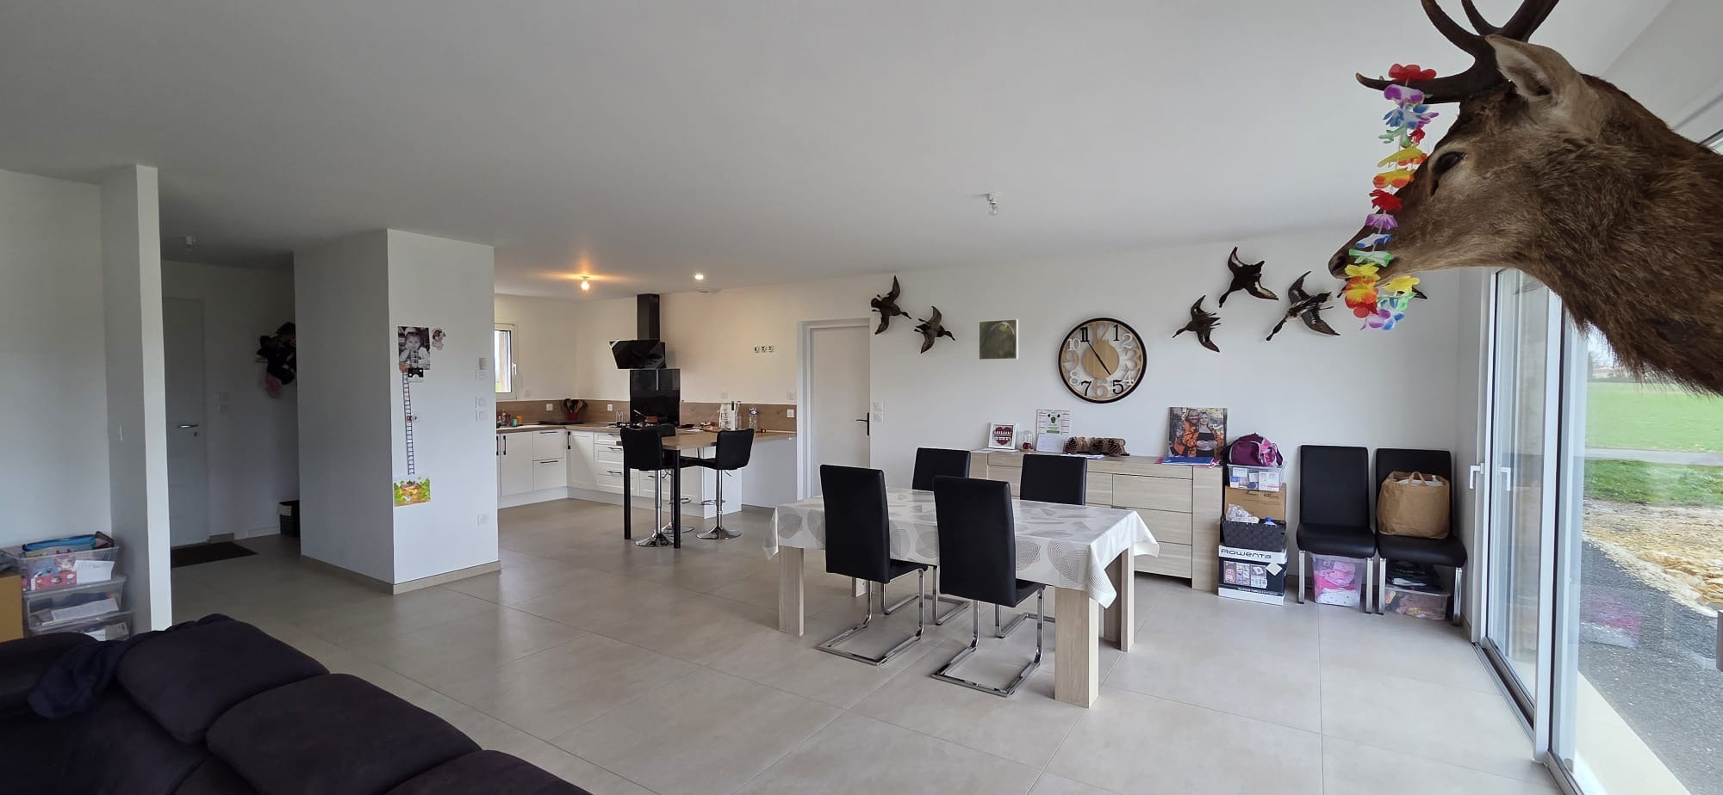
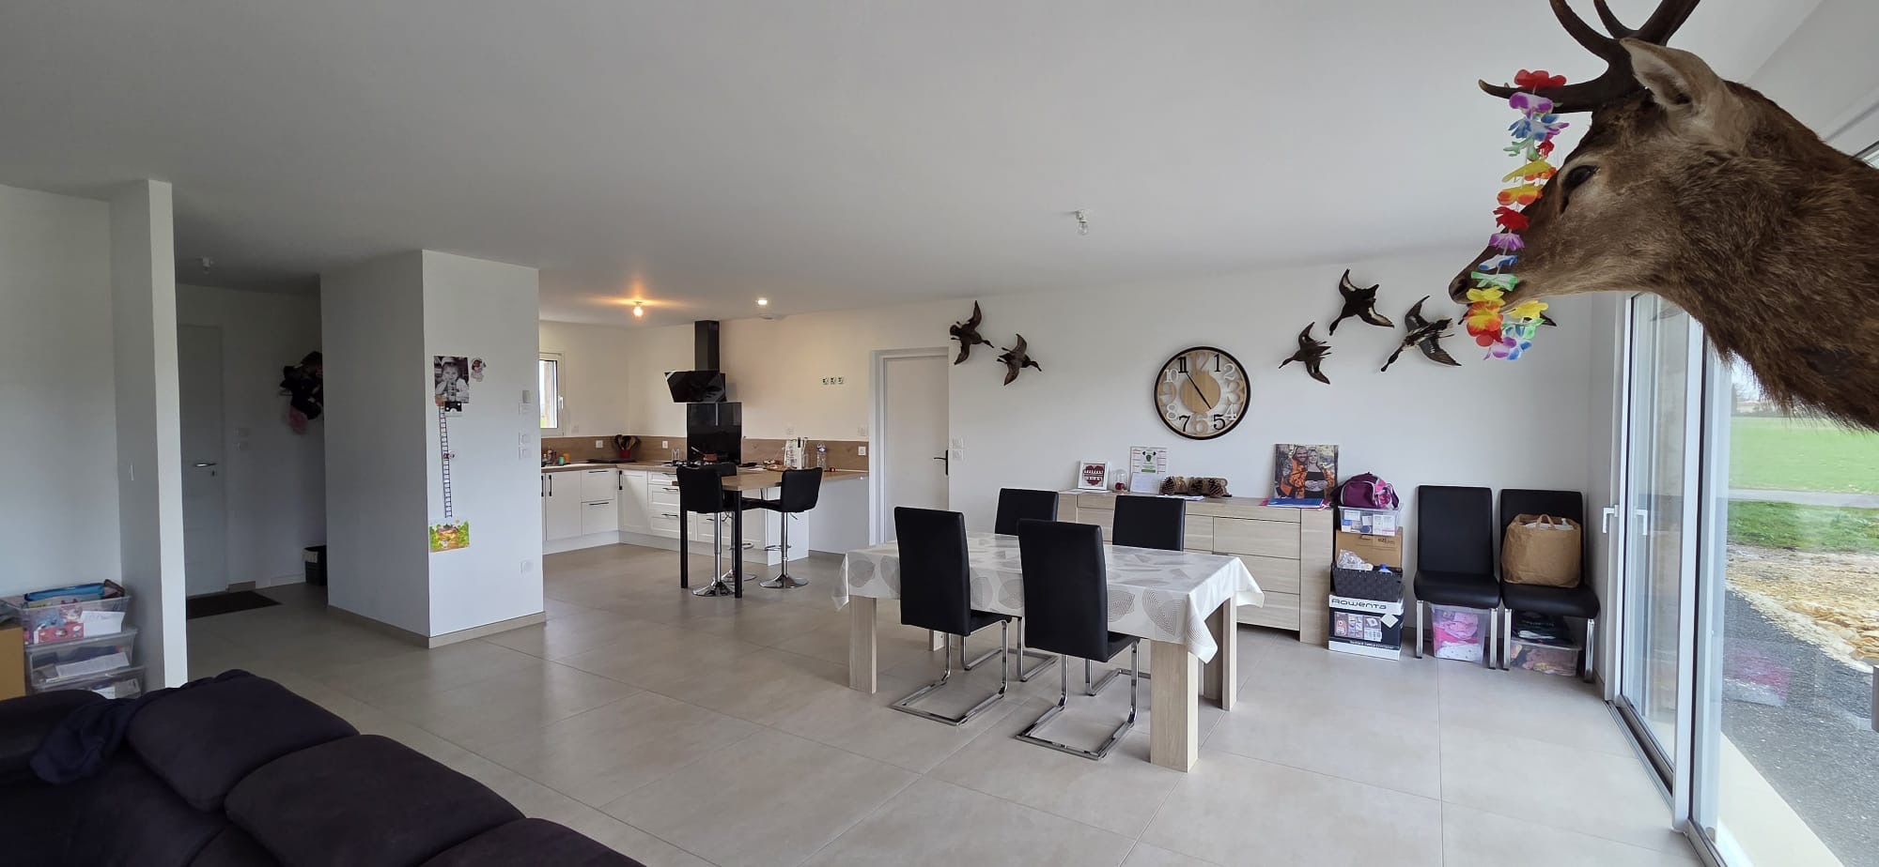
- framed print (998, 340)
